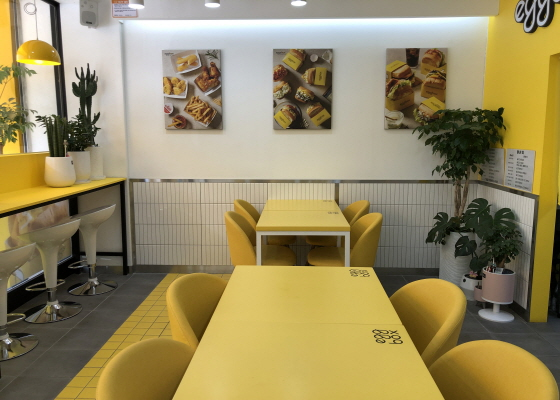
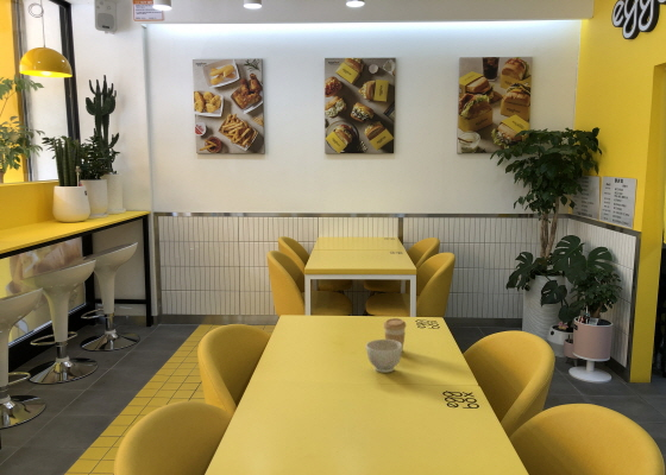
+ coffee cup (394, 335)
+ bowl (383, 356)
